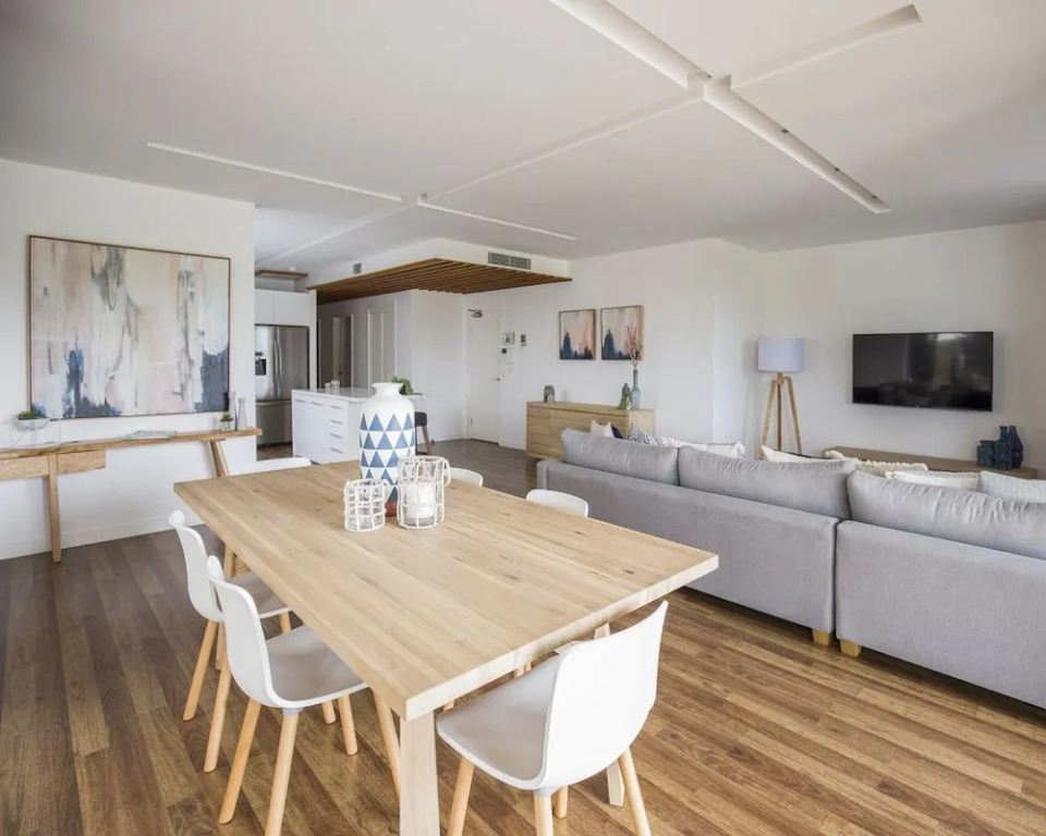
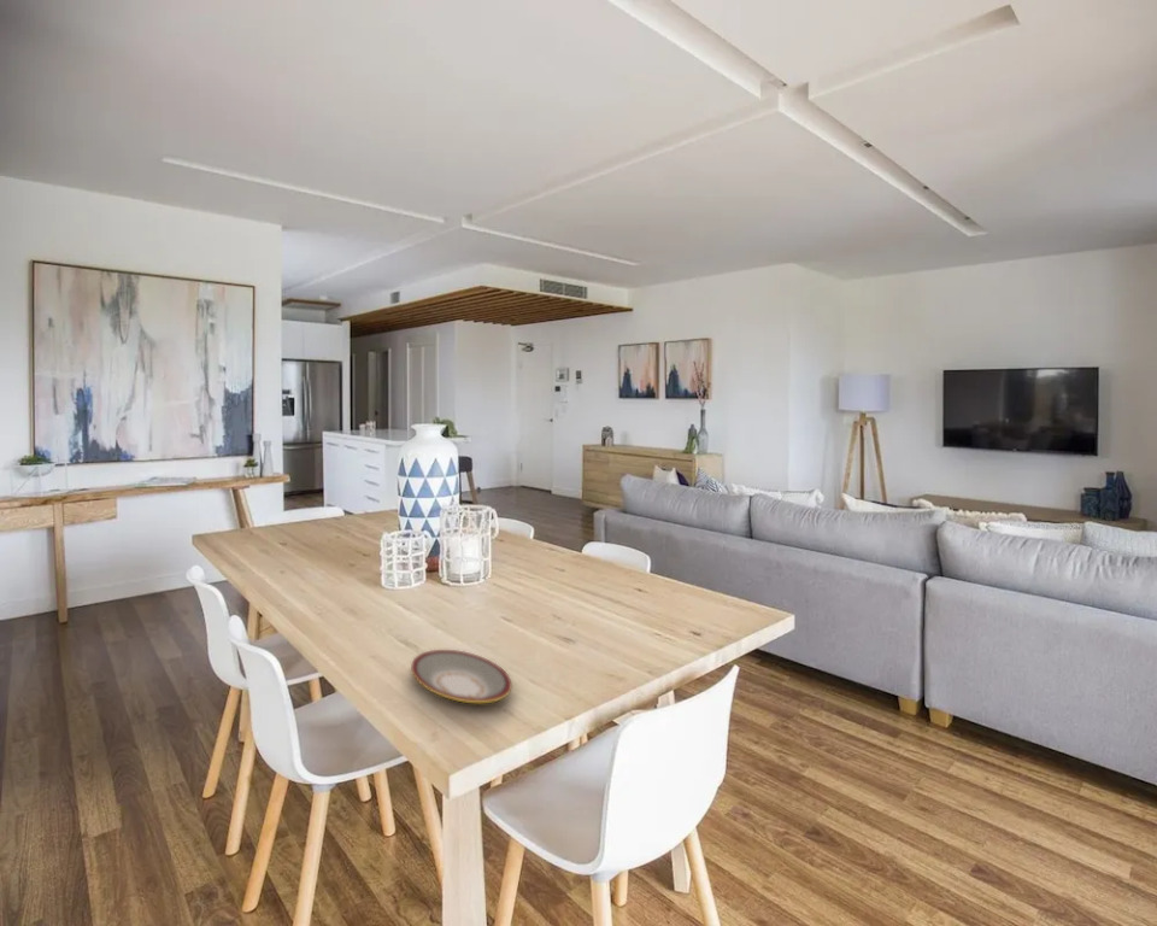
+ plate (459, 679)
